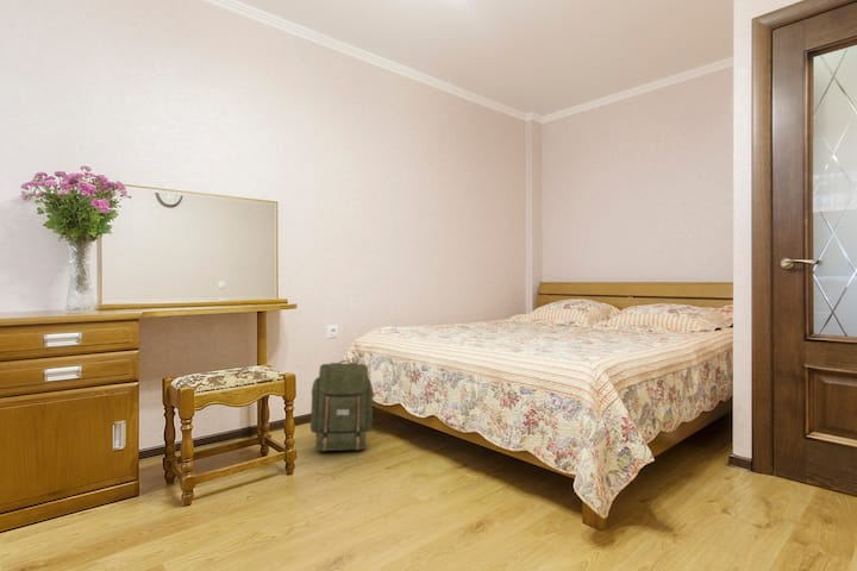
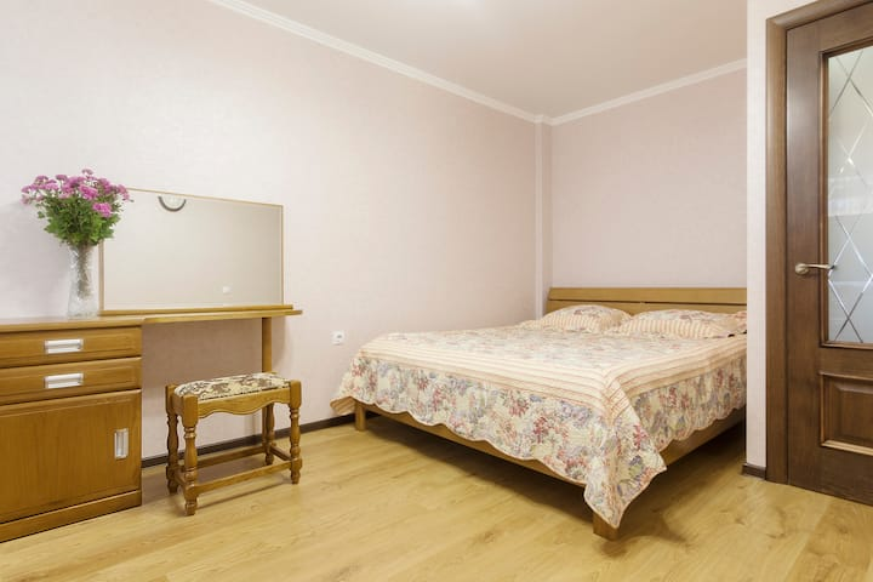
- backpack (342, 403)
